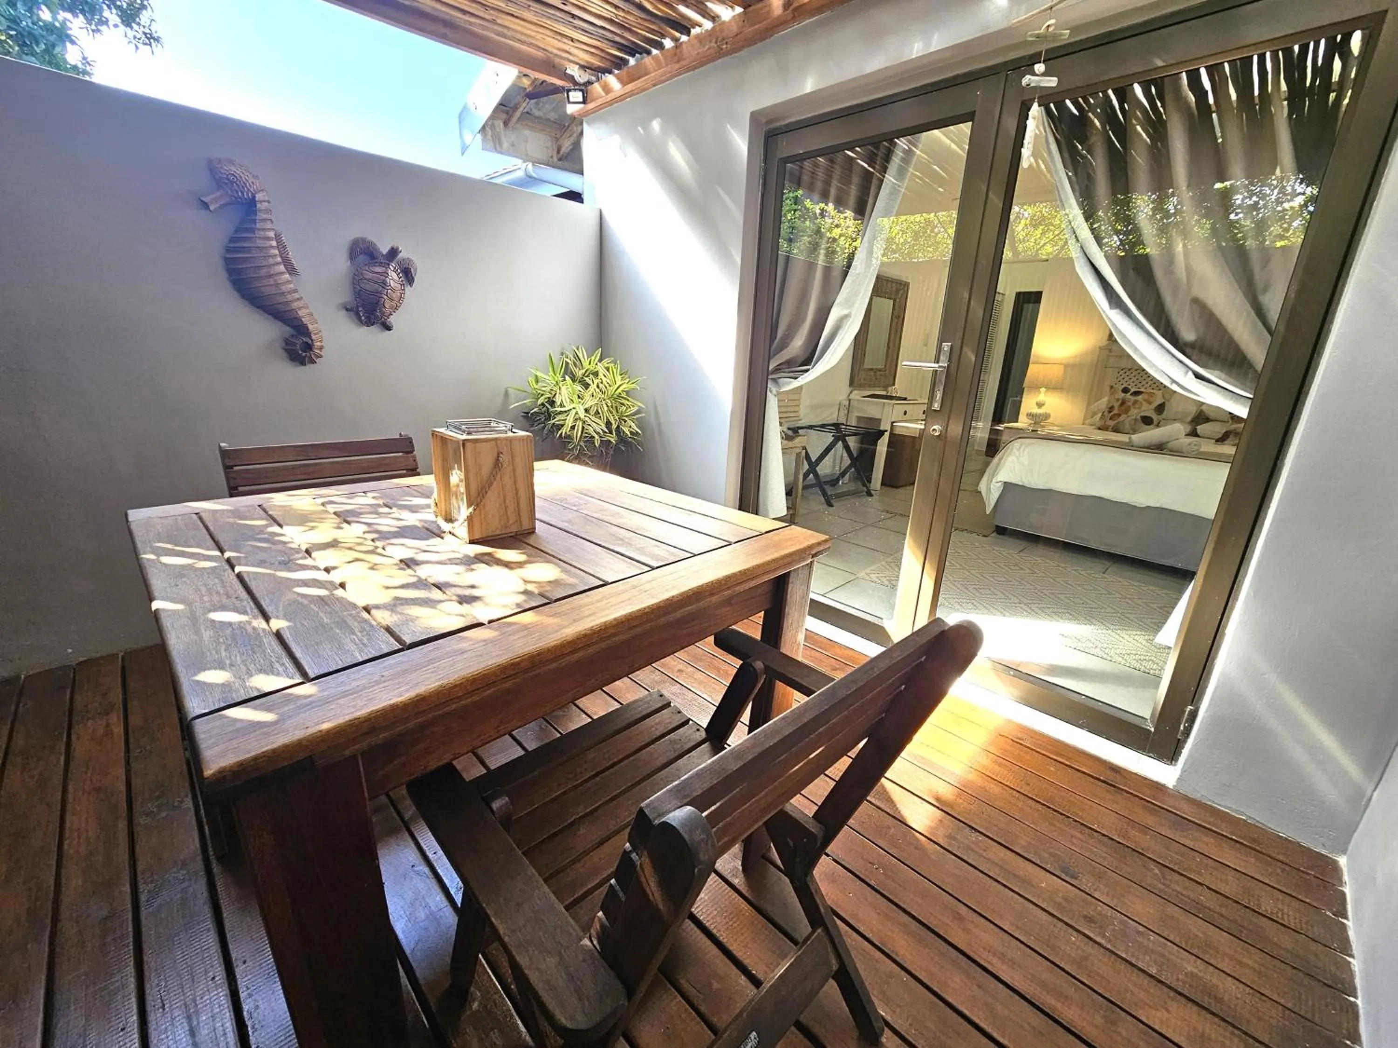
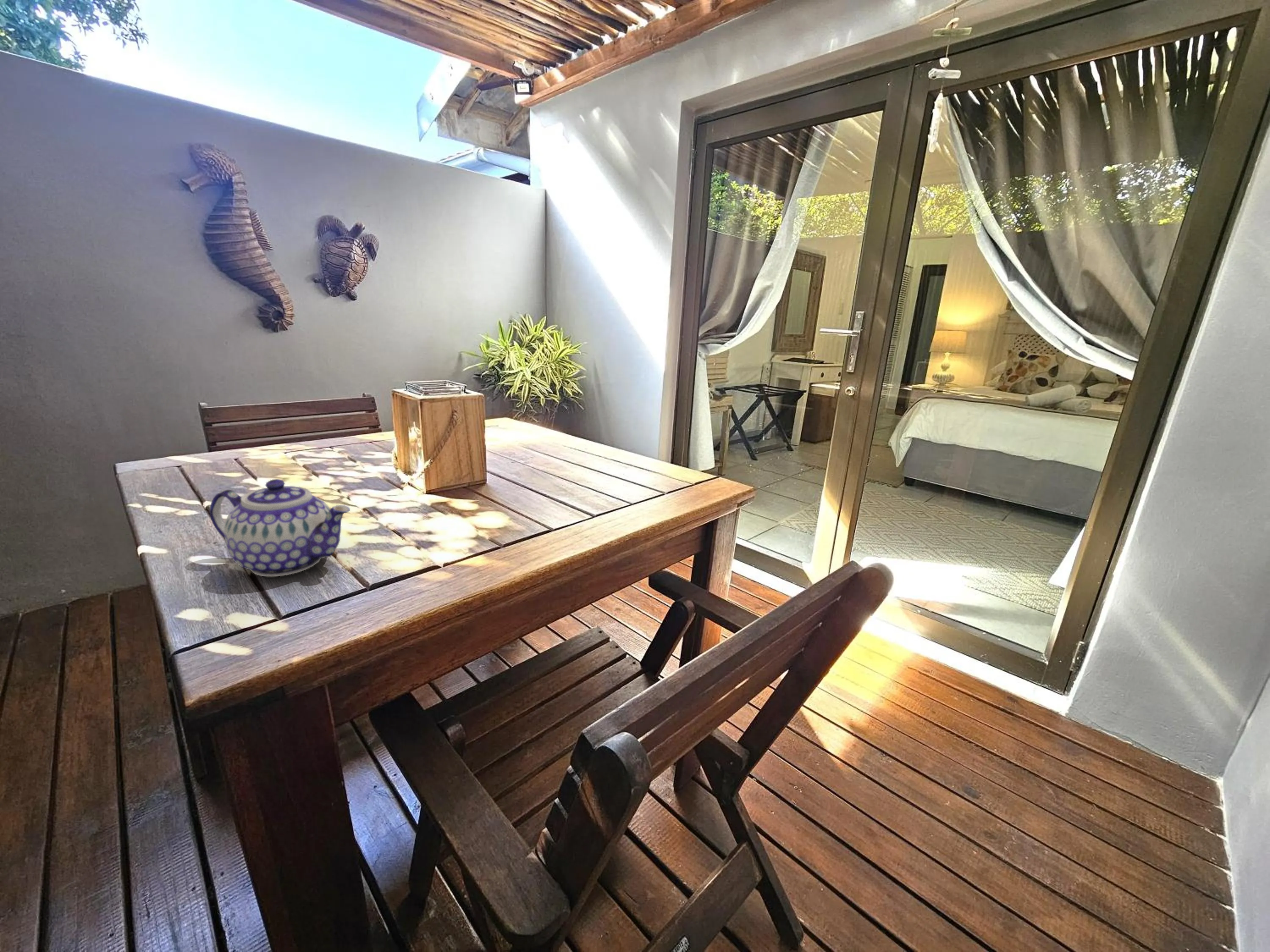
+ teapot (281, 522)
